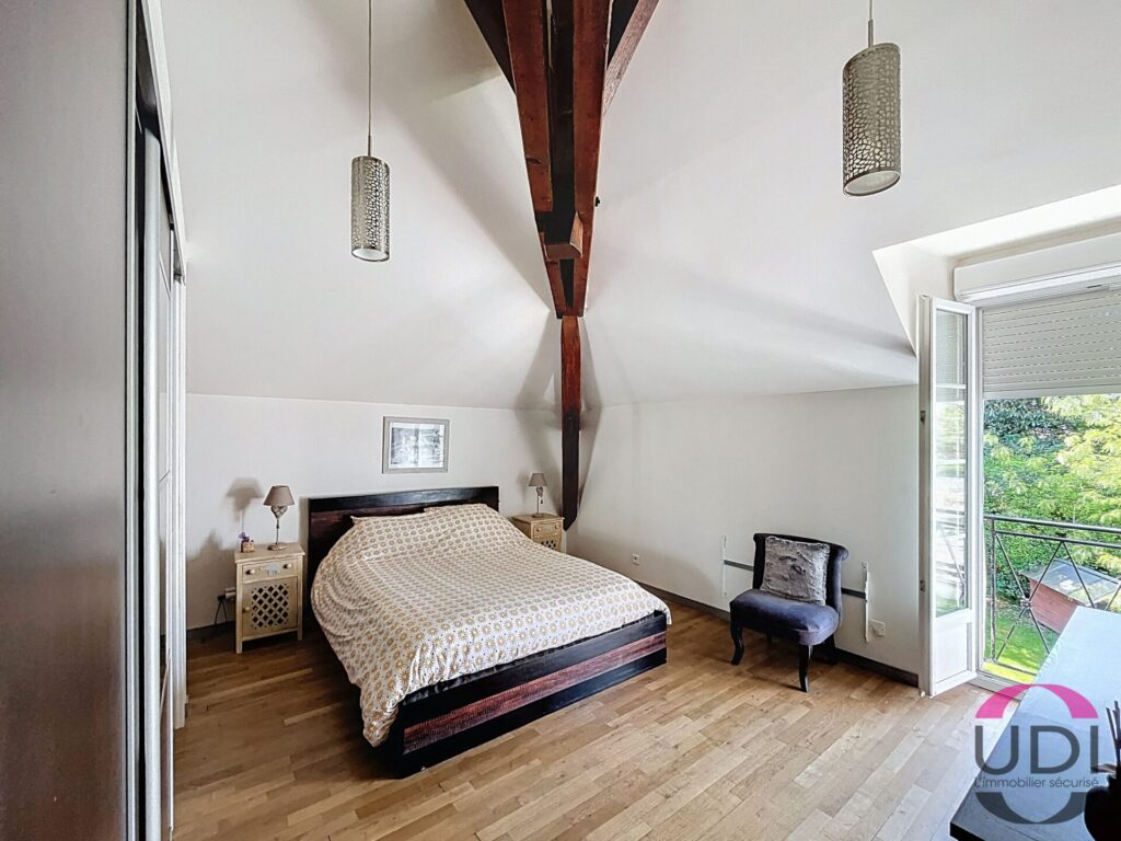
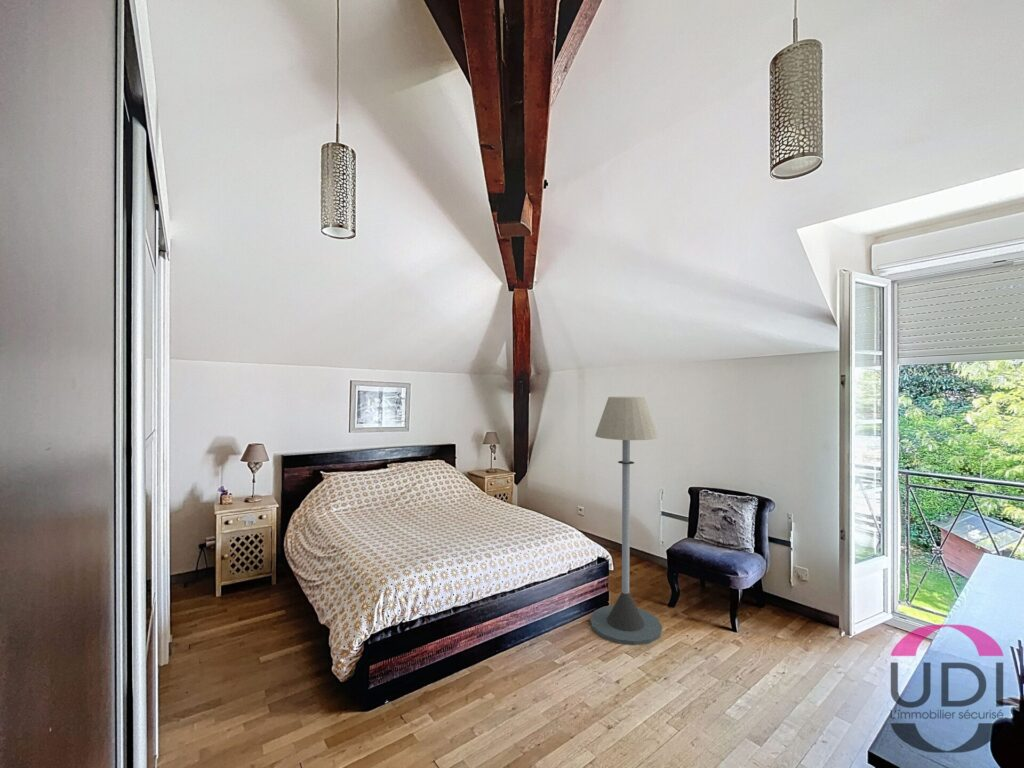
+ floor lamp (625, 511)
